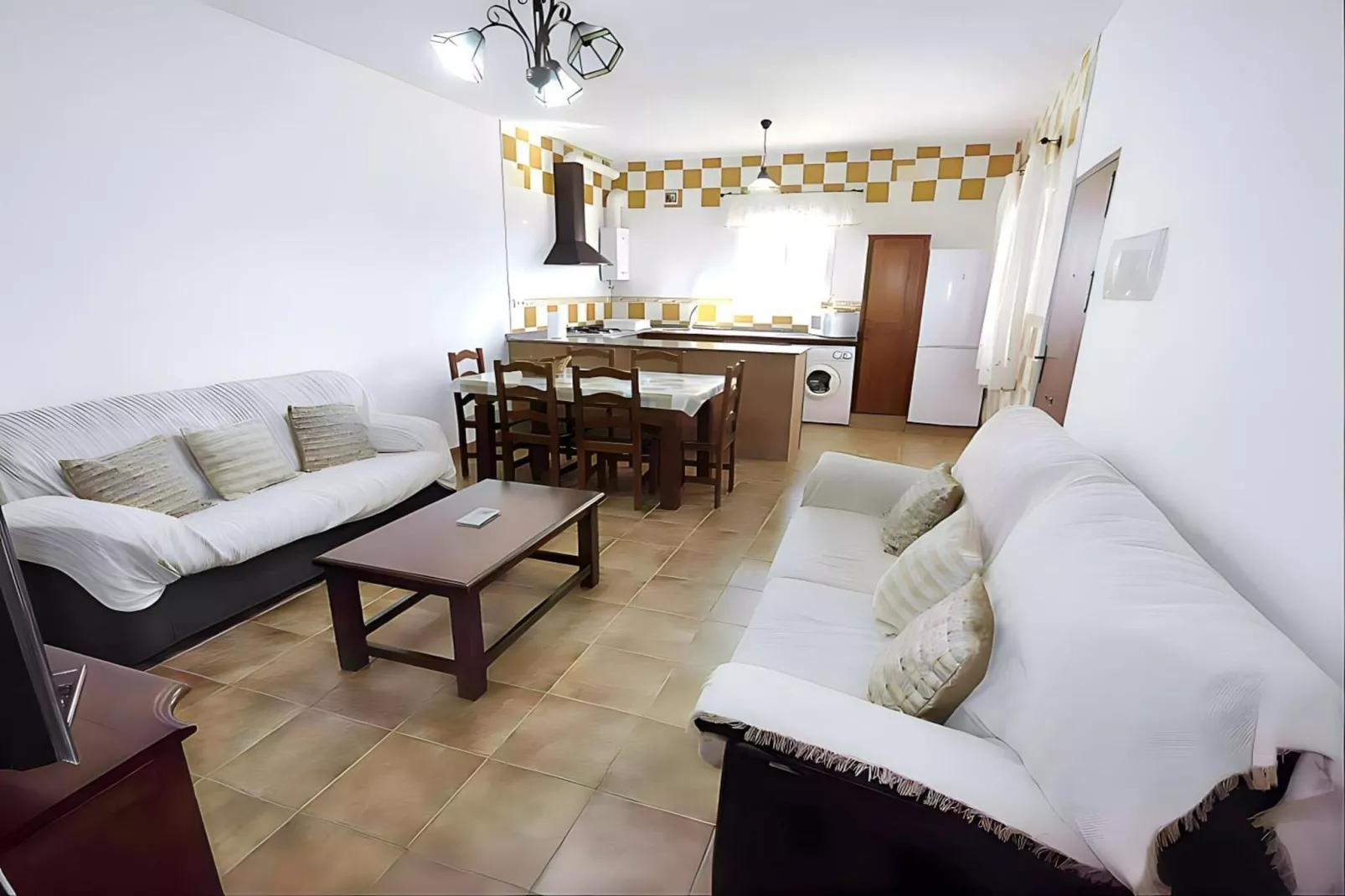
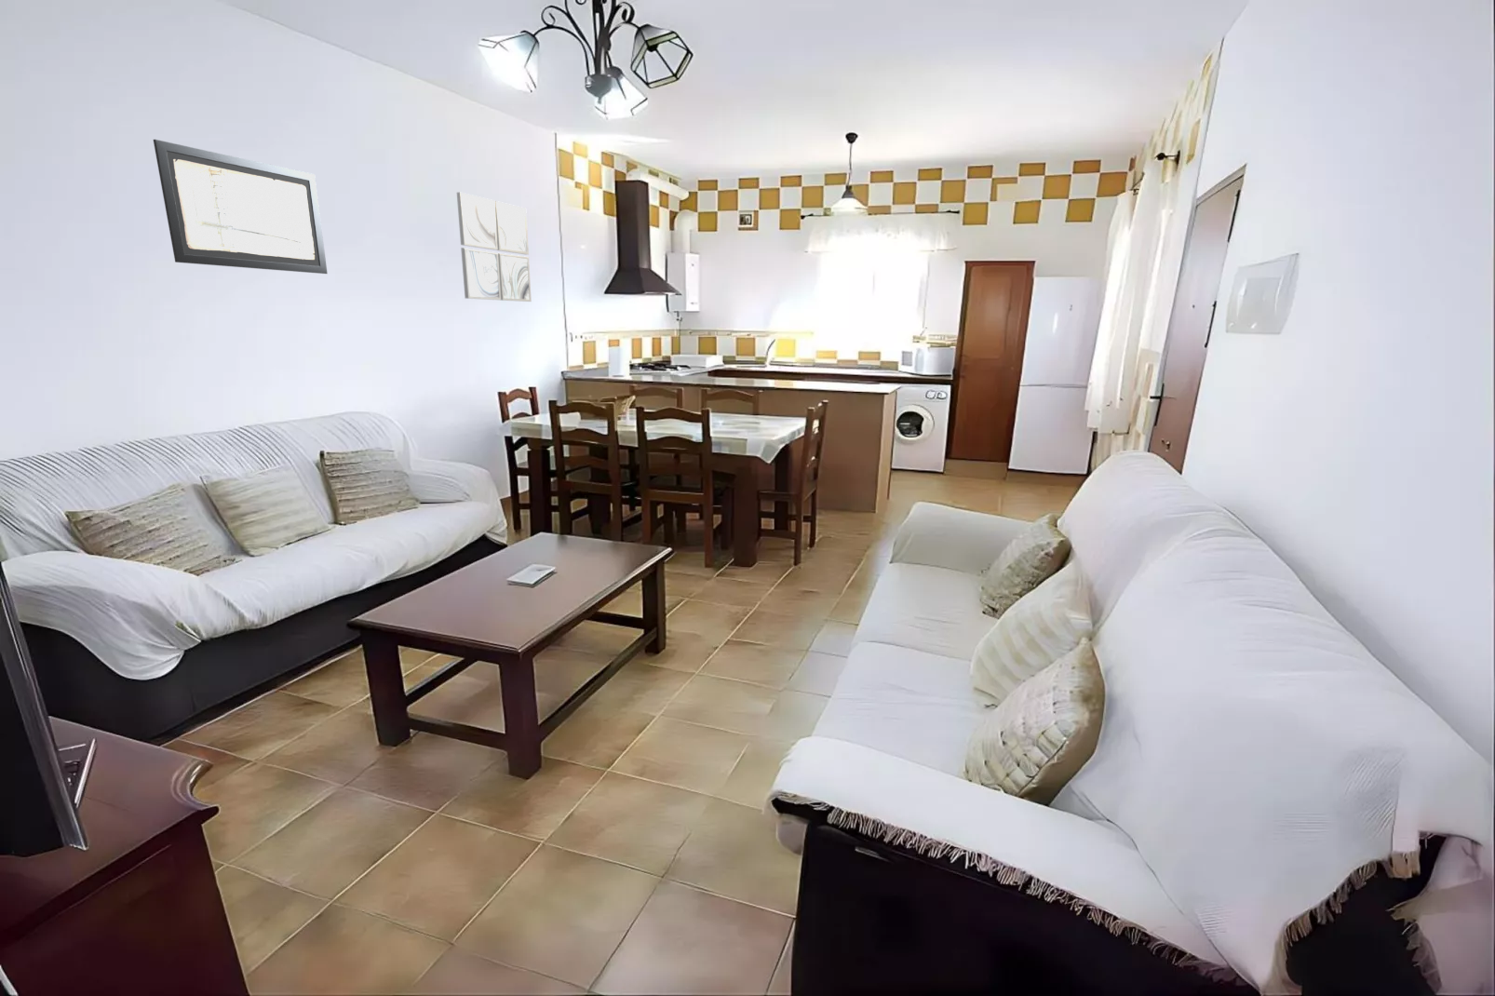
+ wall art (250, 215)
+ wall art (496, 252)
